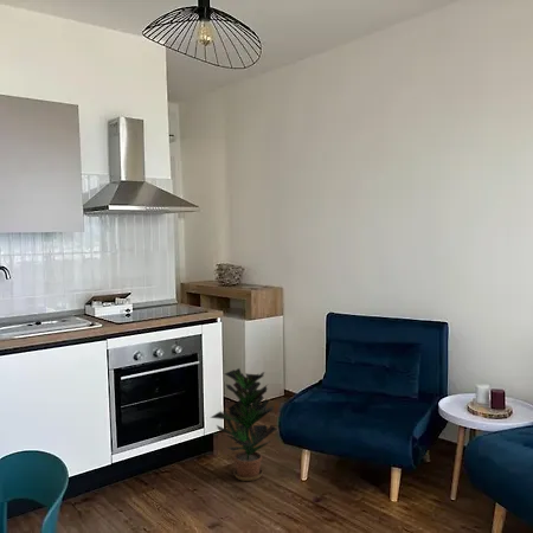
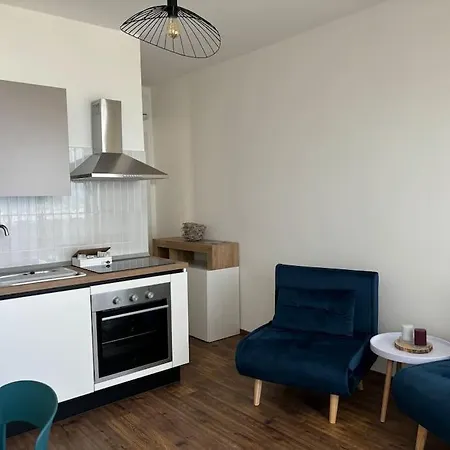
- potted plant (242, 422)
